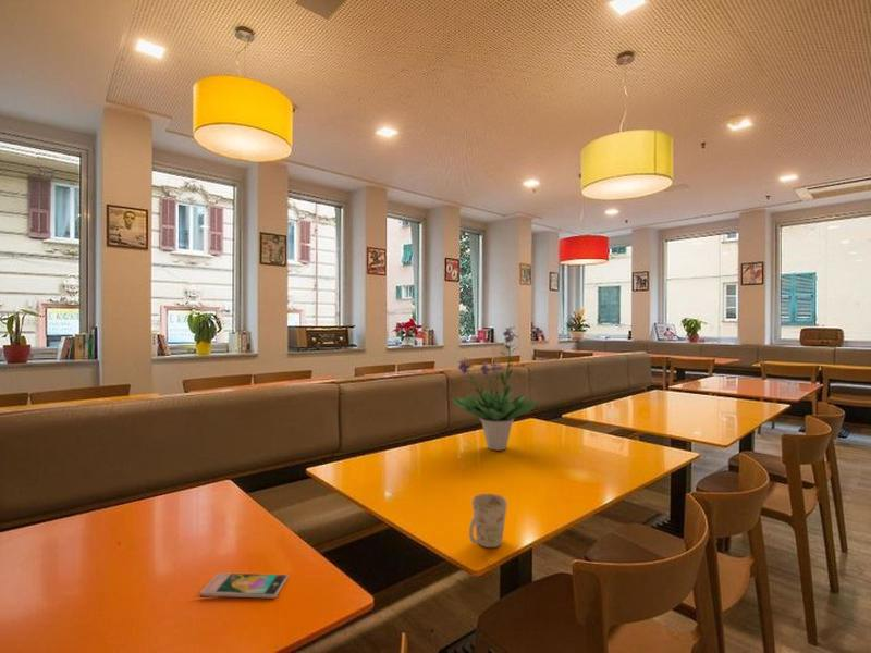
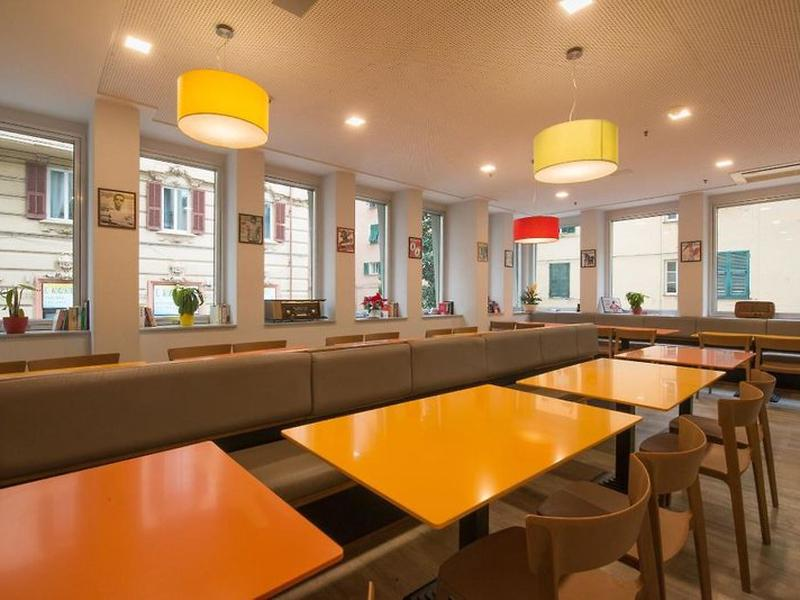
- smartphone (245, 584)
- potted plant (496, 387)
- mug (484, 523)
